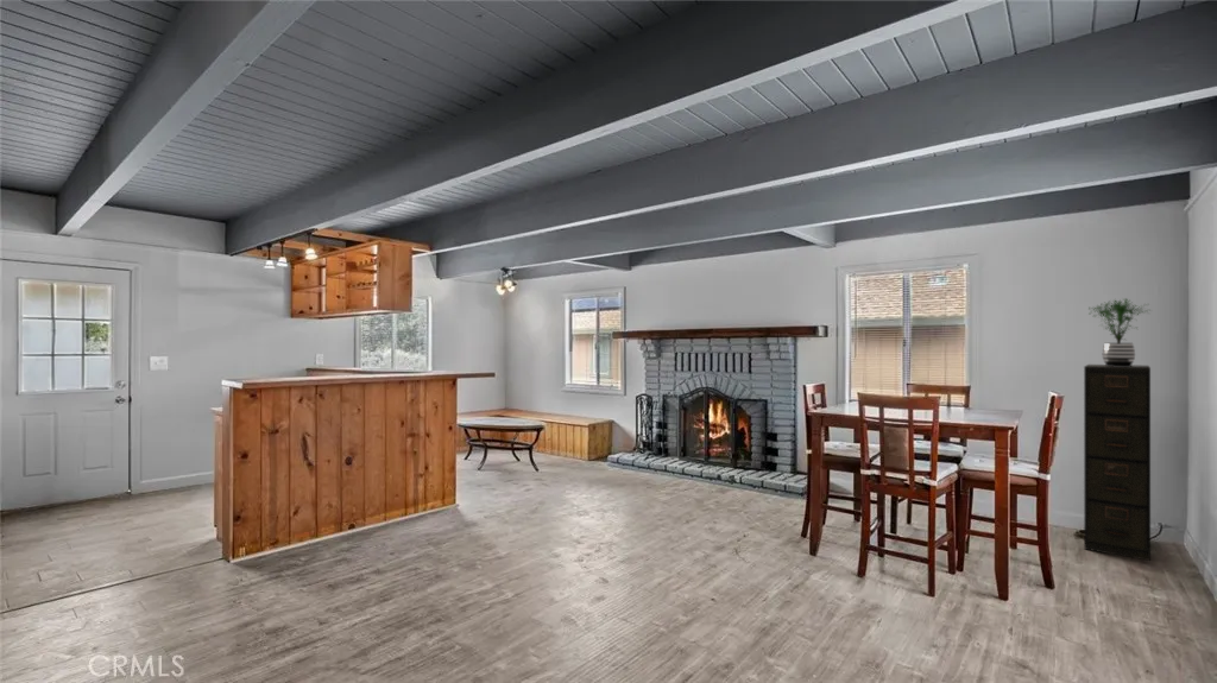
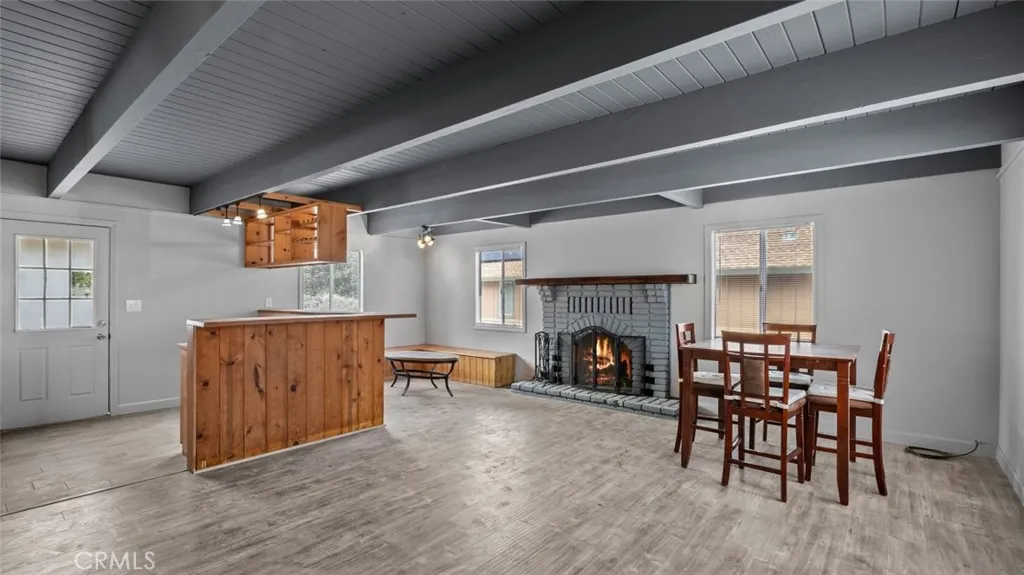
- potted plant (1117, 331)
- filing cabinet (1116, 455)
